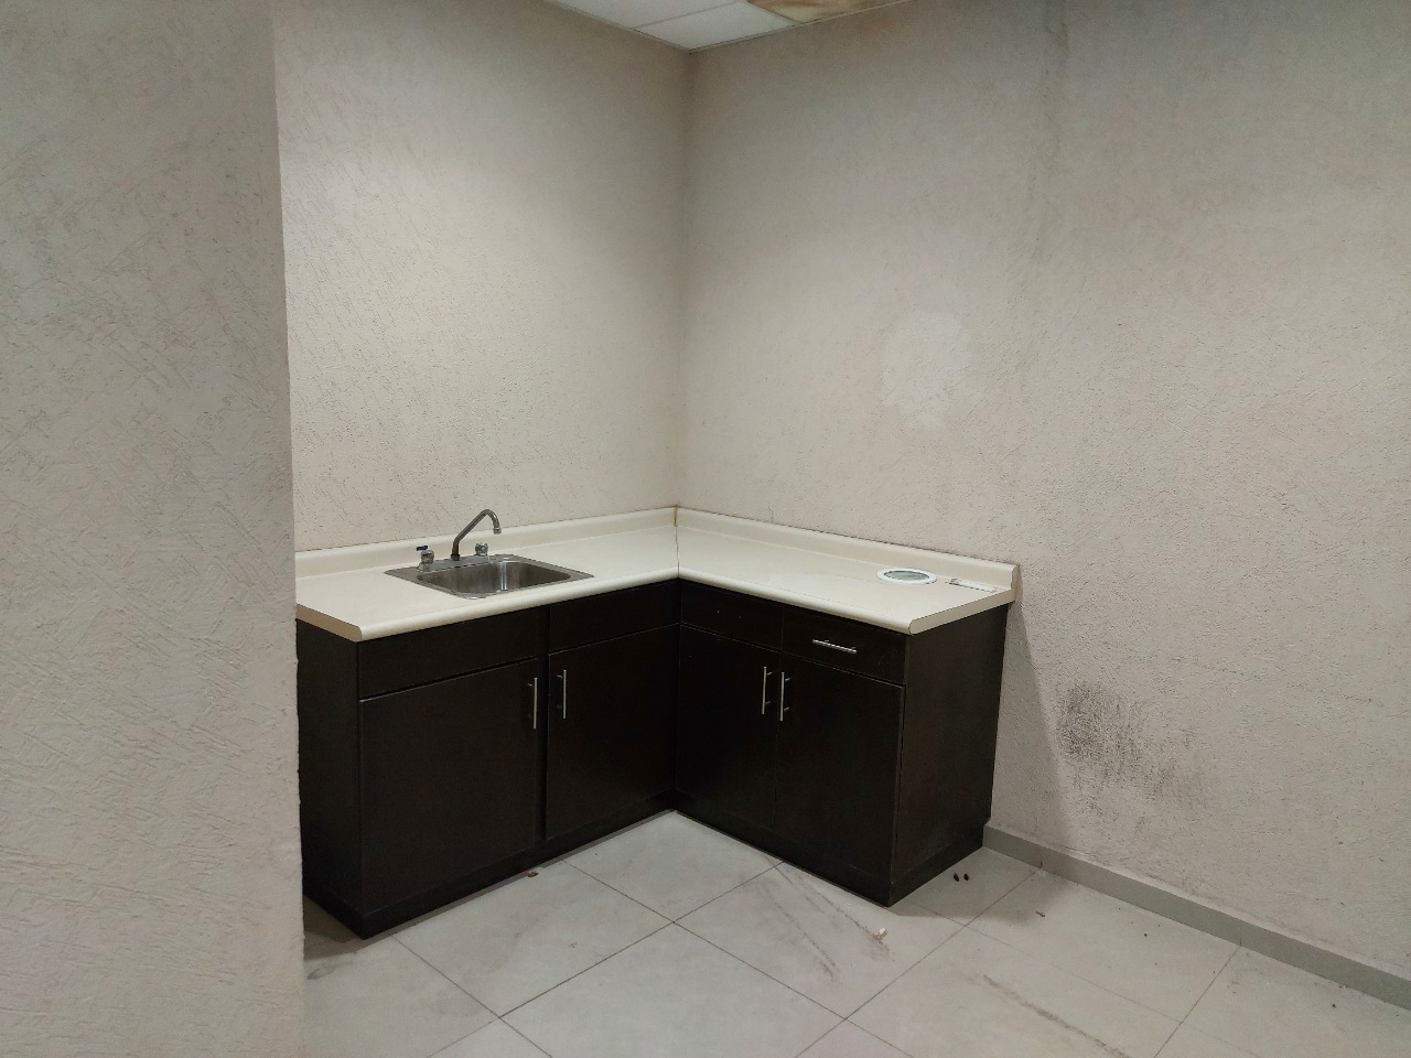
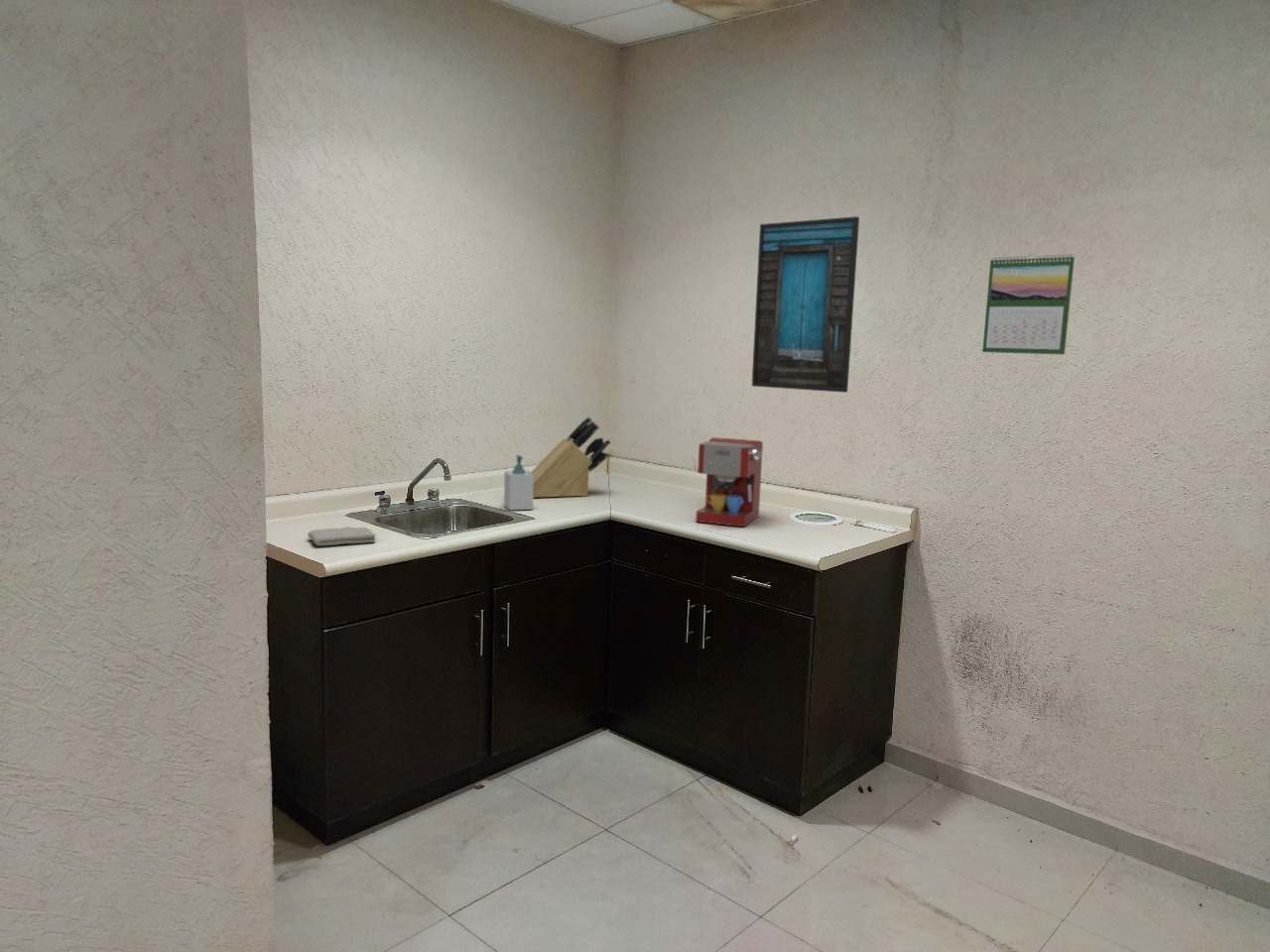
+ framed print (803, 305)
+ knife block (565, 456)
+ coffee maker (729, 479)
+ soap bottle (518, 481)
+ washcloth (342, 536)
+ calendar (1027, 303)
